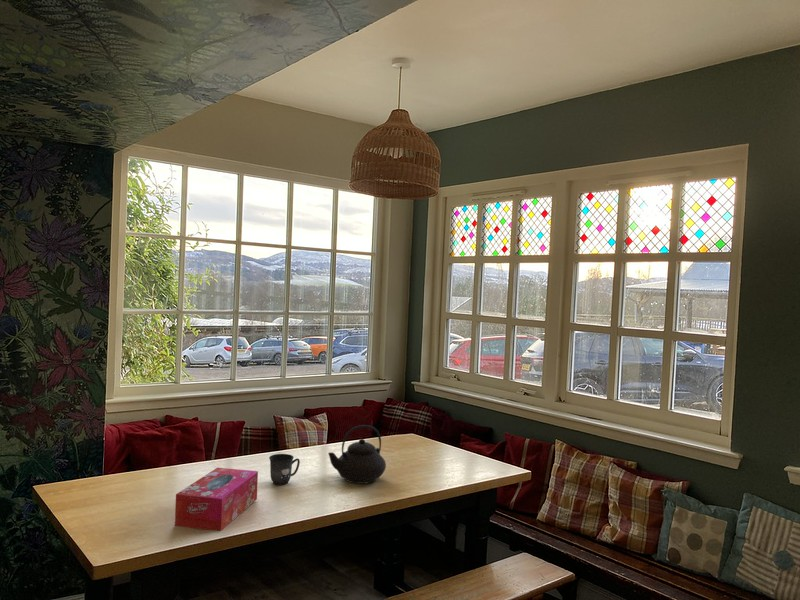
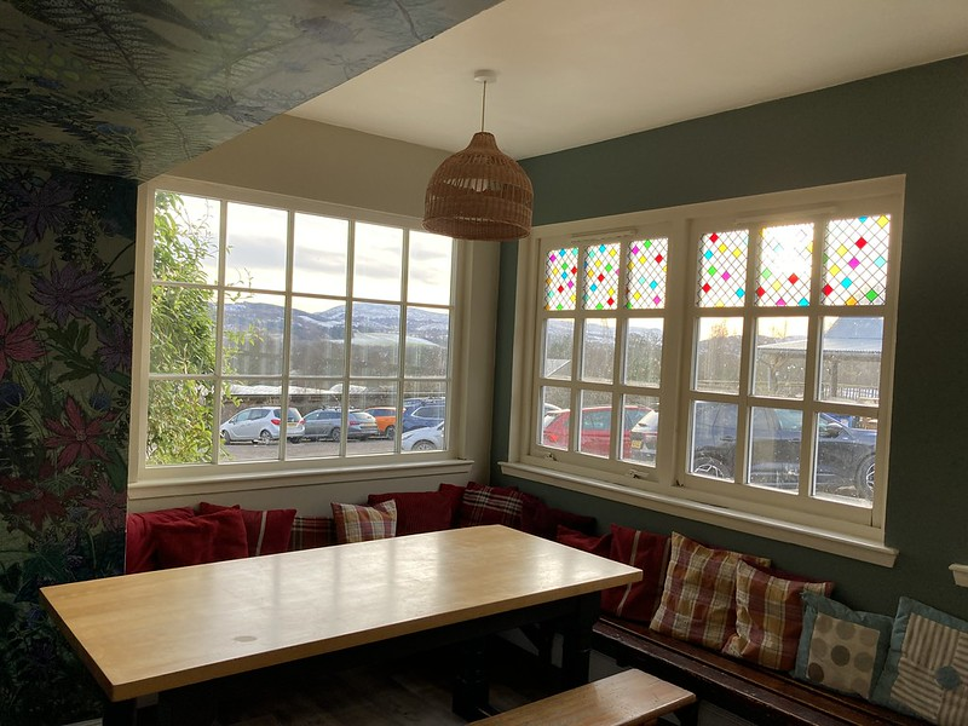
- tissue box (219, 496)
- mug (285, 469)
- teapot (356, 452)
